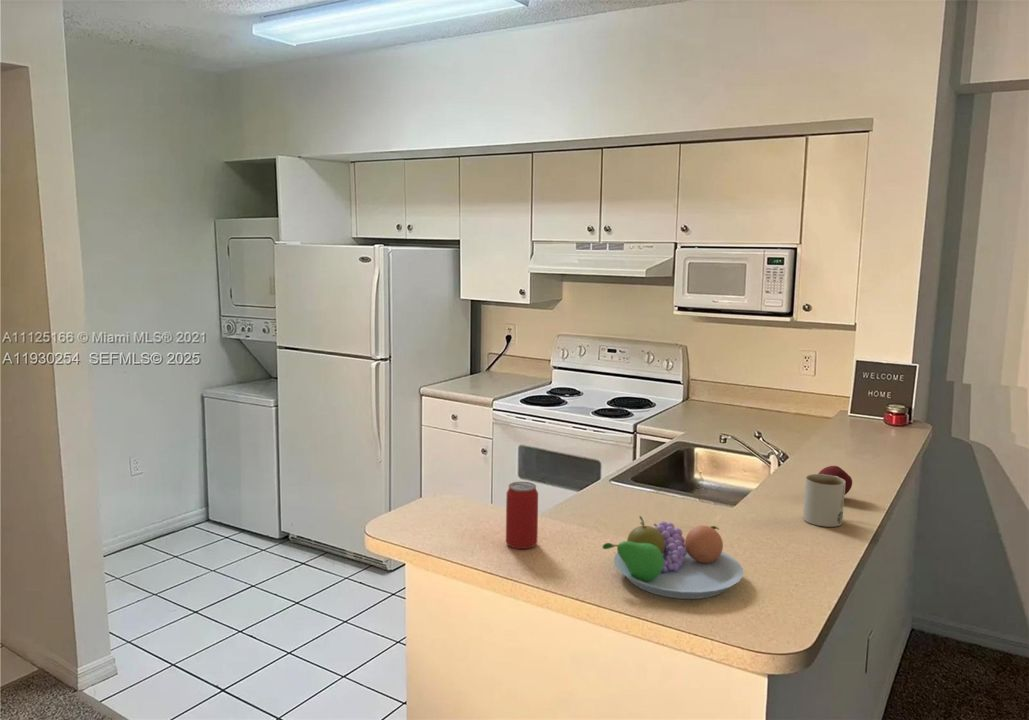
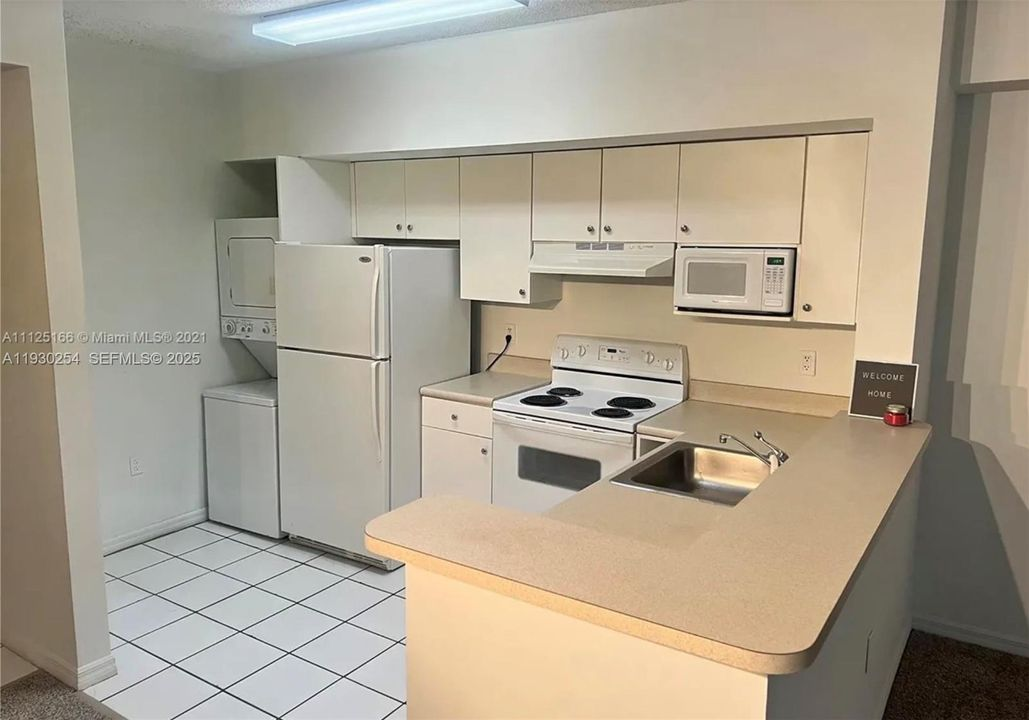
- beverage can (521, 514)
- fruit bowl (672, 551)
- apple (833, 475)
- mug (827, 498)
